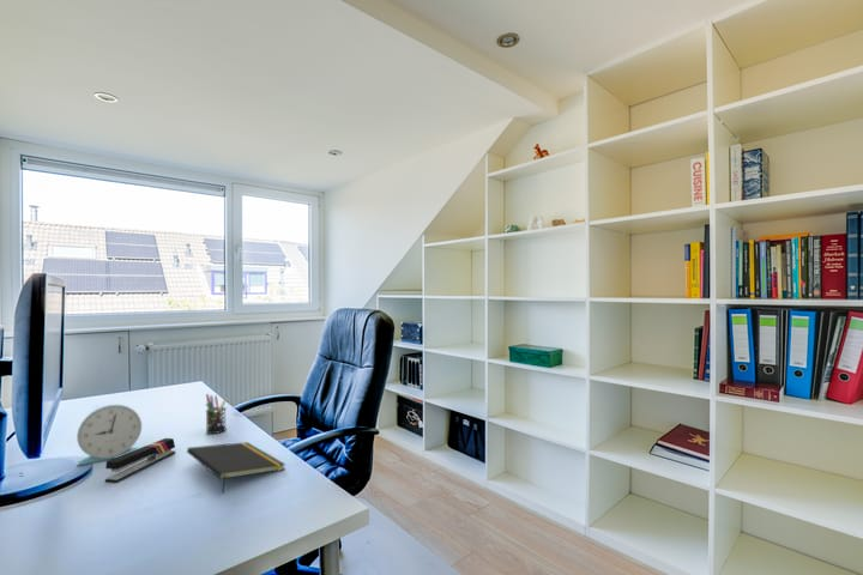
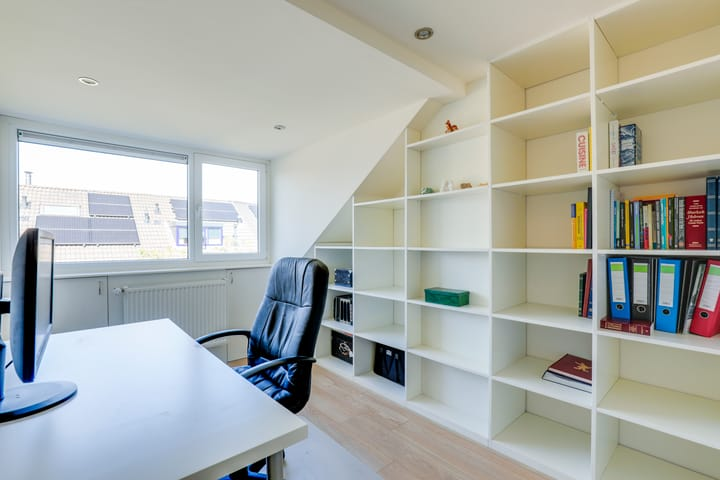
- stapler (143, 456)
- alarm clock (110, 429)
- pen holder (213, 412)
- notepad (235, 458)
